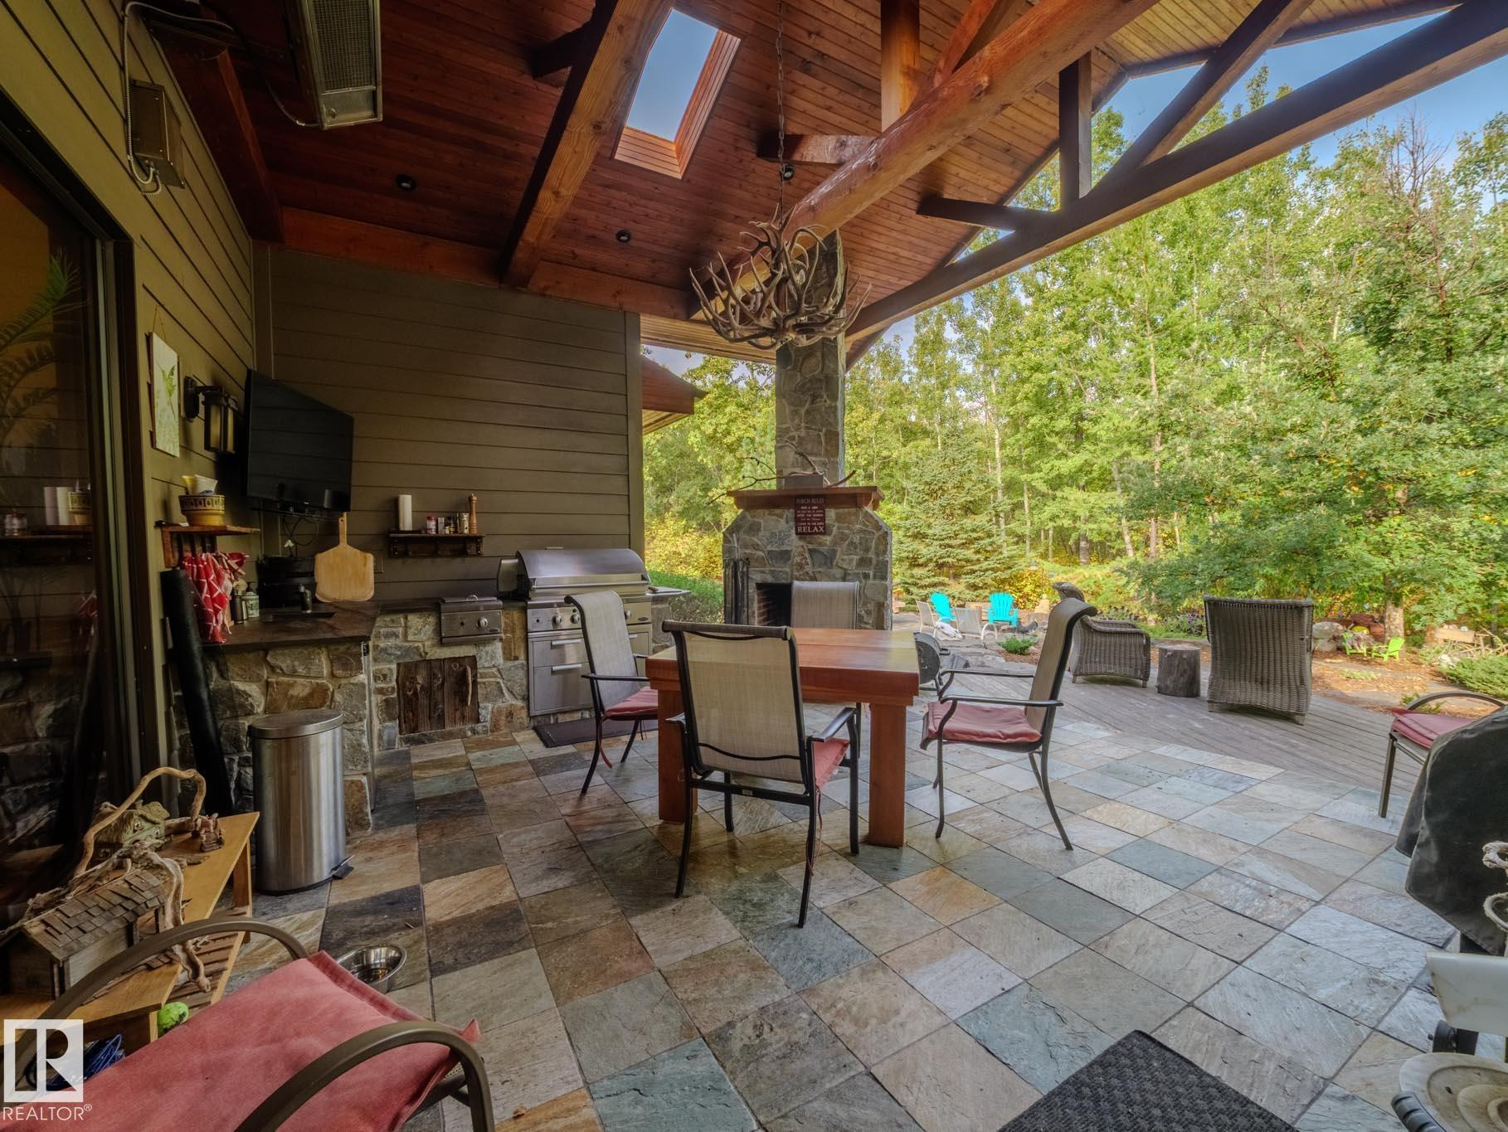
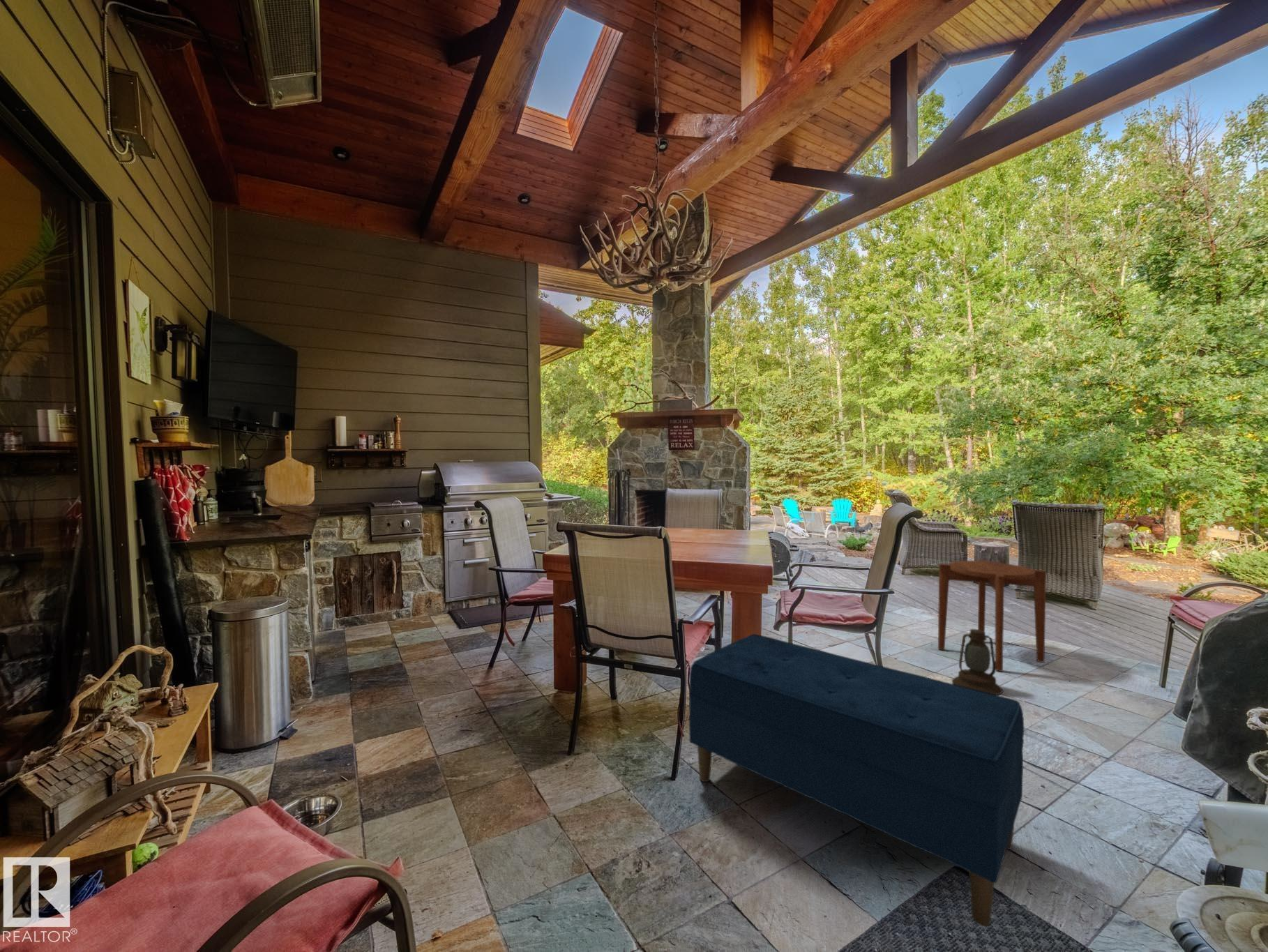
+ side table (985, 611)
+ bench (840, 744)
+ lantern (977, 658)
